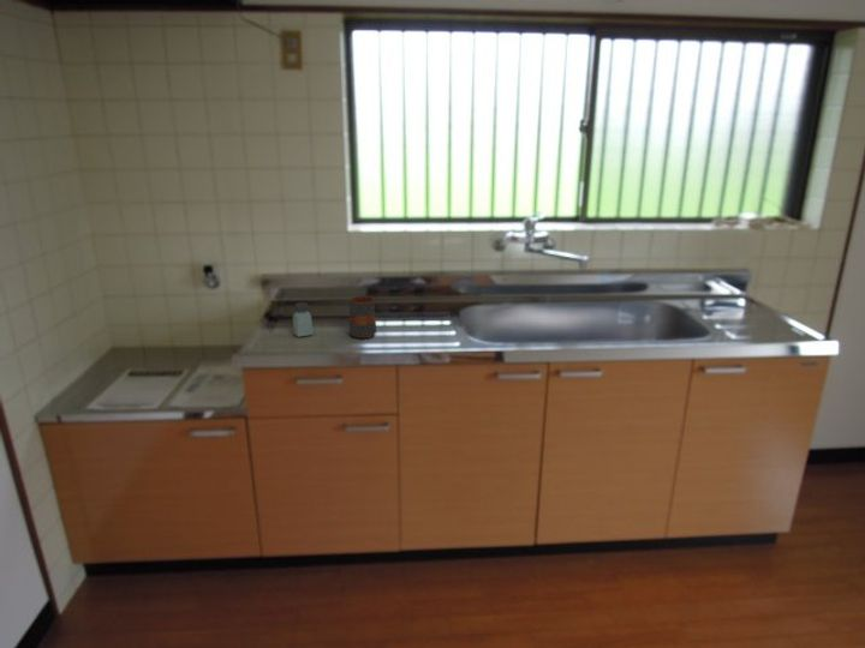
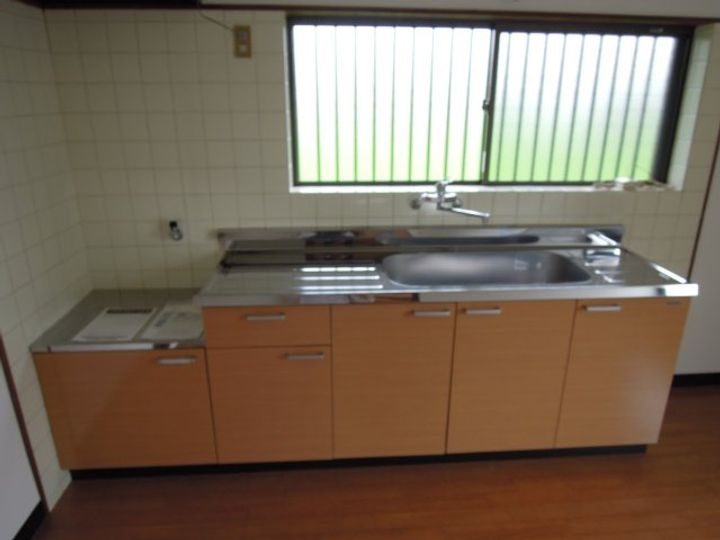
- saltshaker (302, 319)
- mug (362, 316)
